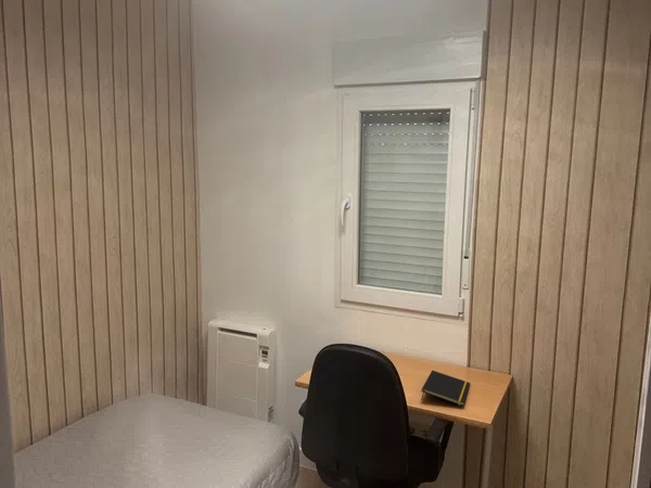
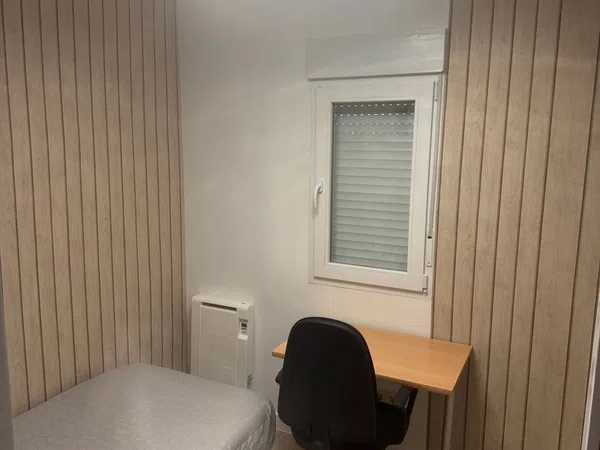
- notepad (446, 386)
